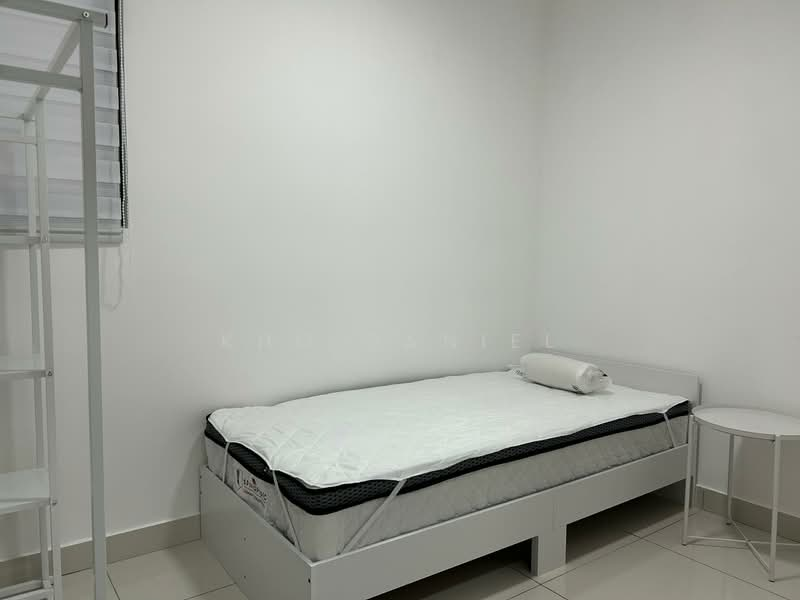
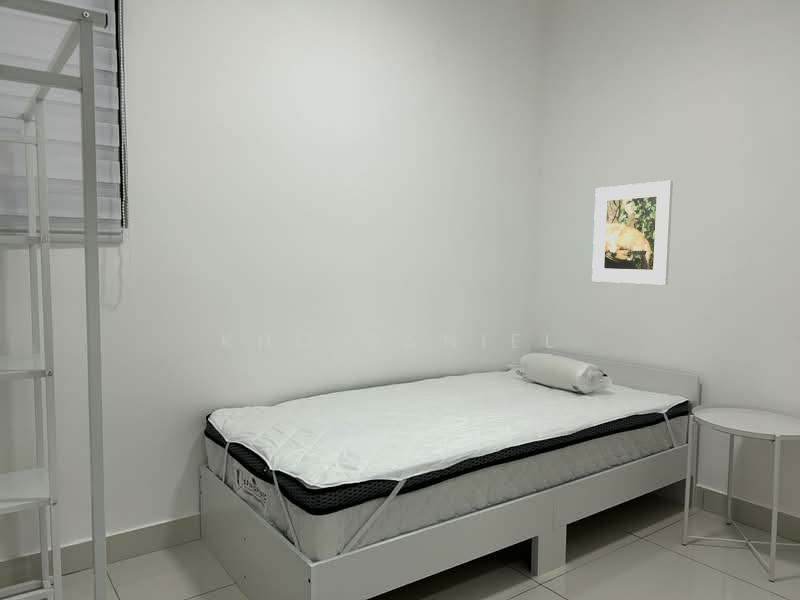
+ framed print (629, 234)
